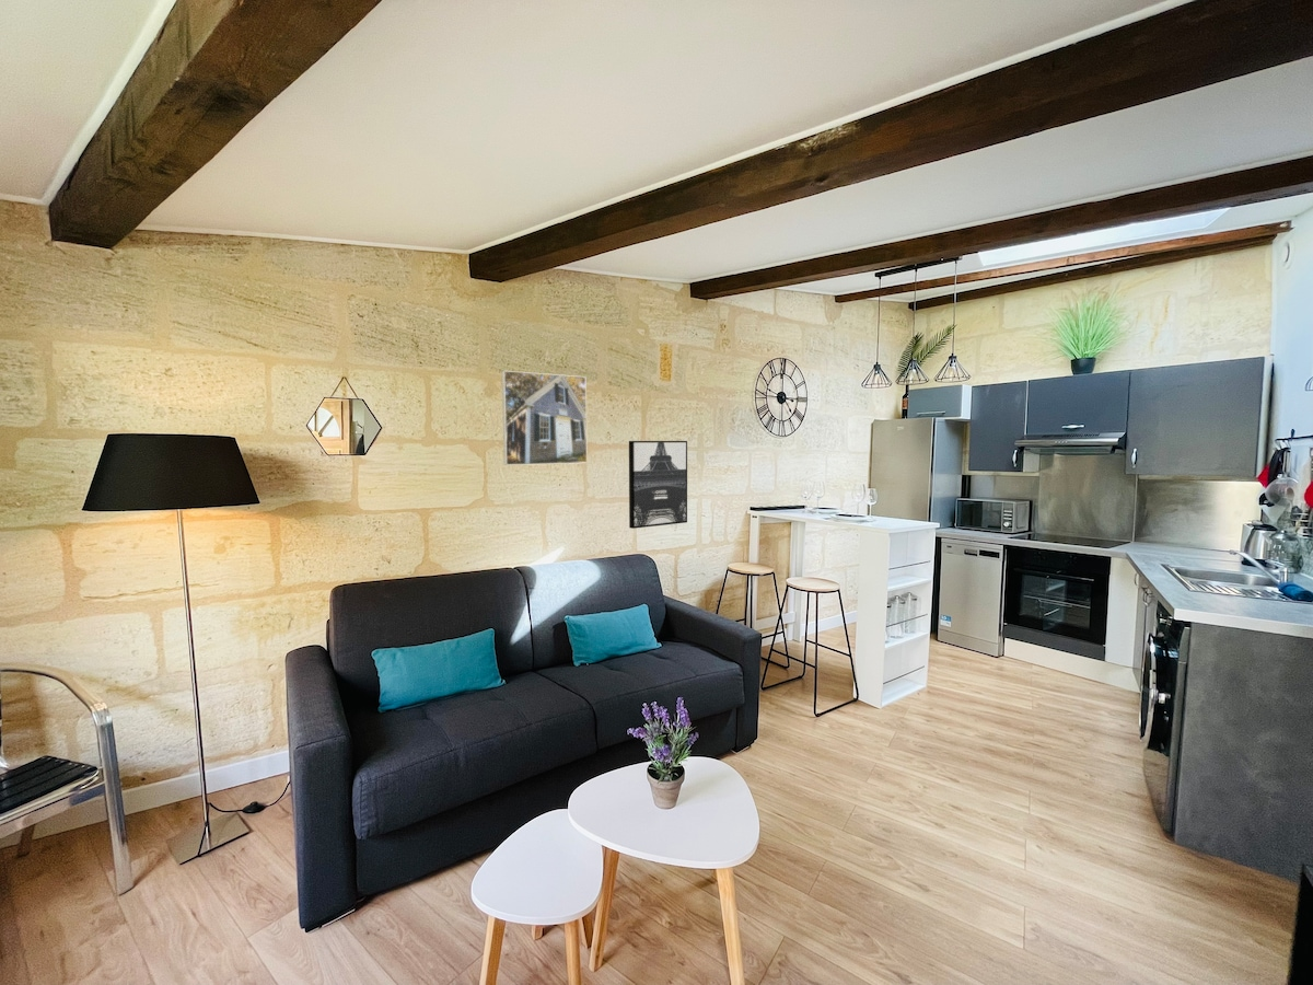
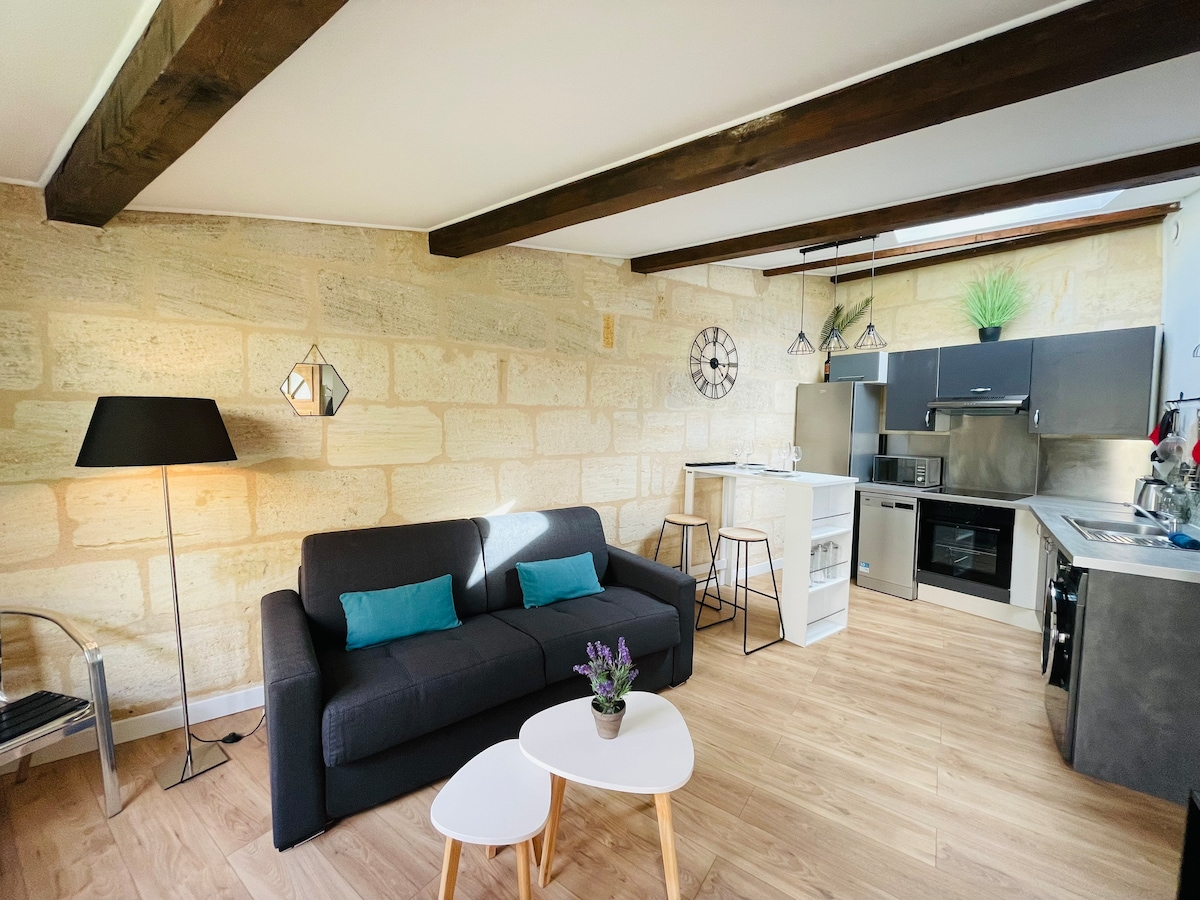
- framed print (546, 419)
- wall art (659, 483)
